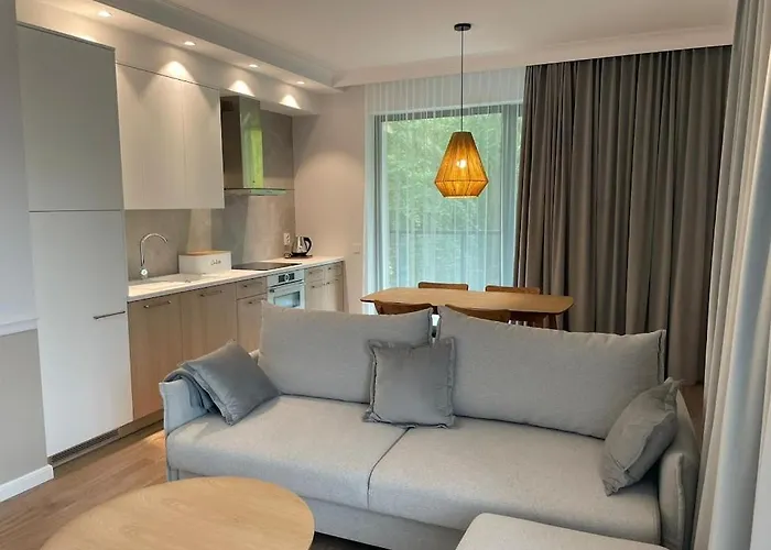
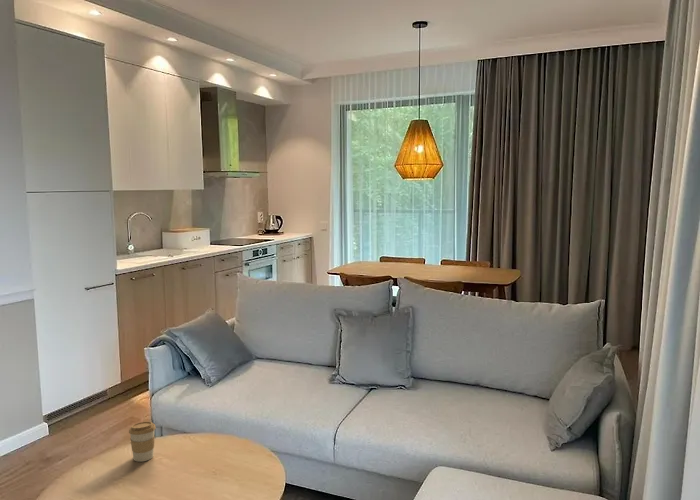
+ coffee cup (142, 440)
